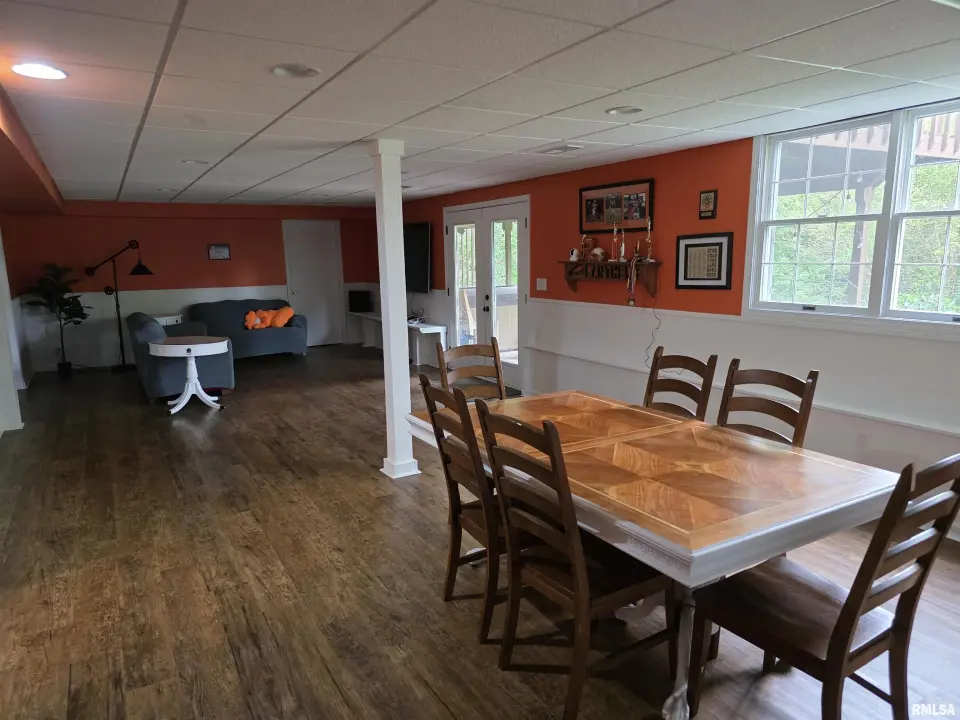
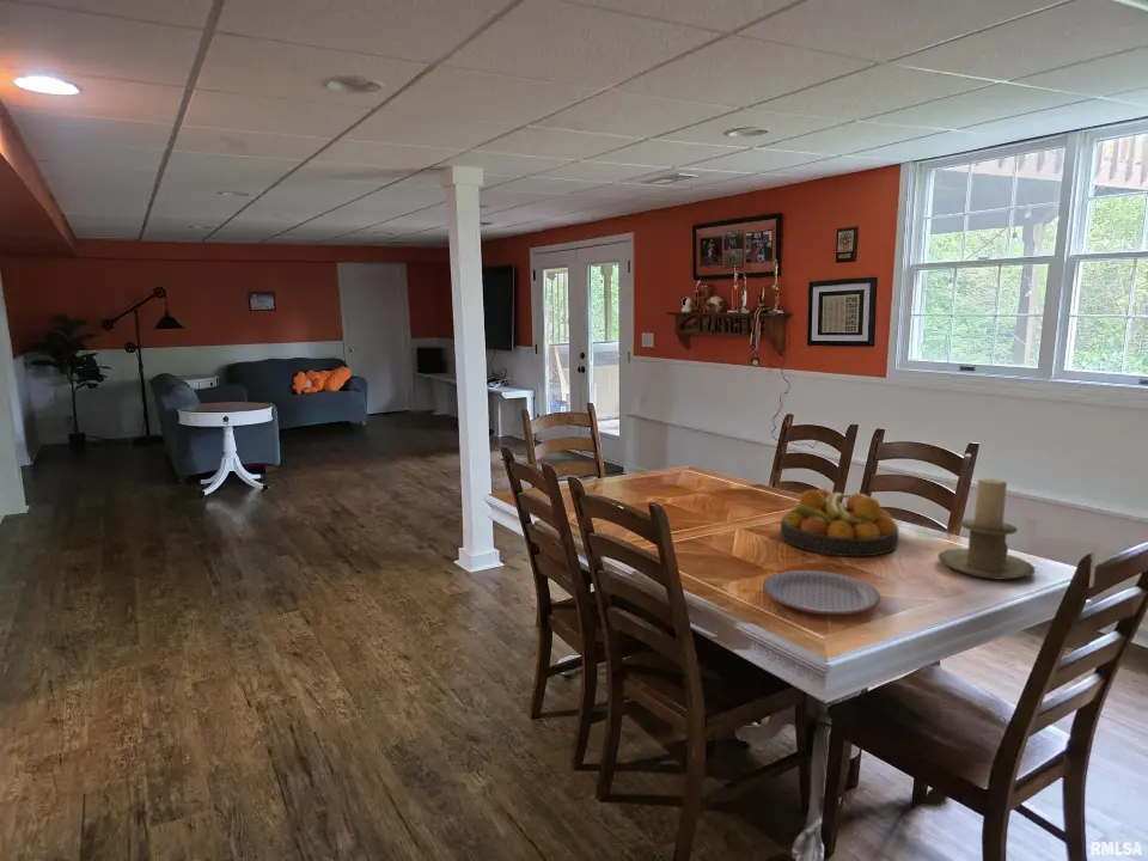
+ fruit bowl (838, 514)
+ plate (819, 593)
+ candle holder (988, 524)
